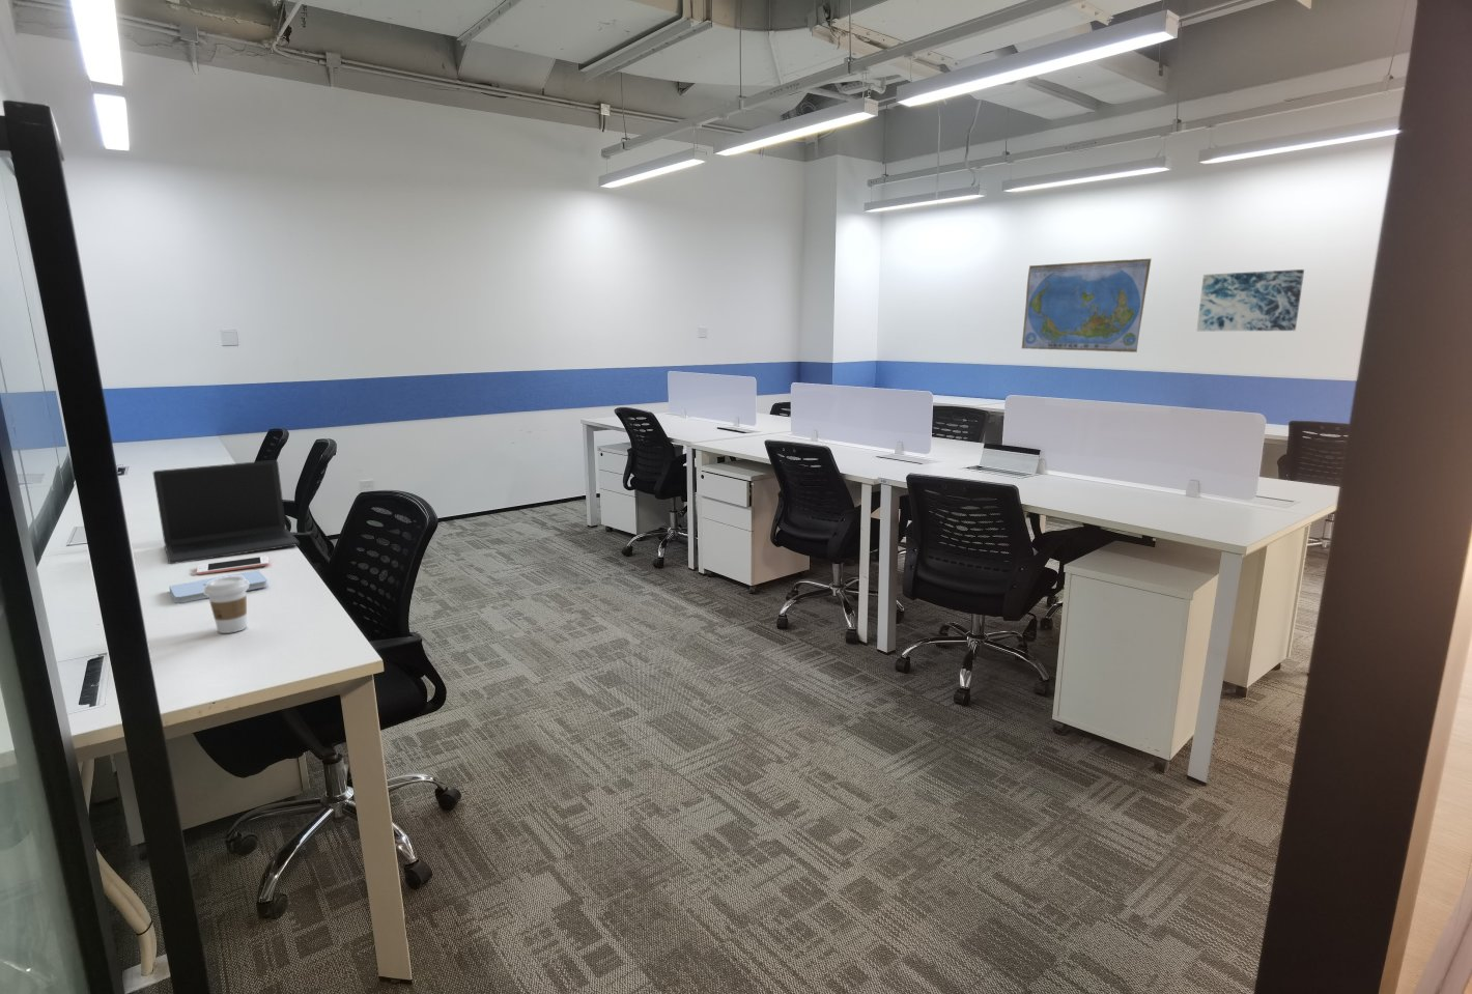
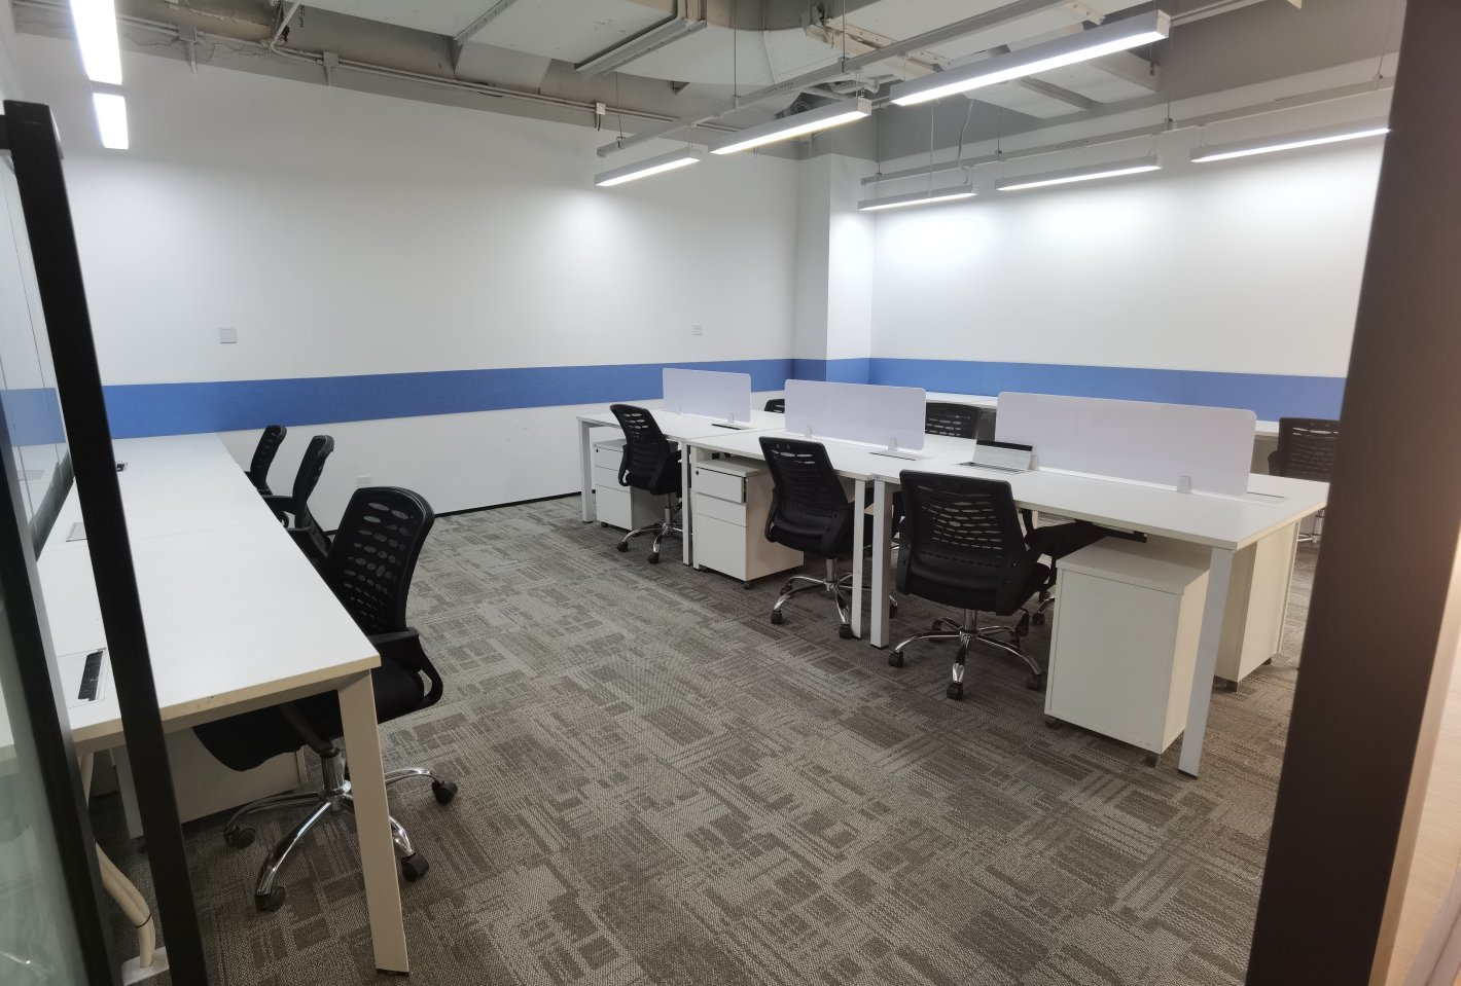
- cell phone (233, 565)
- coffee cup (230, 605)
- notepad (216, 578)
- laptop (227, 508)
- world map (1082, 307)
- wall art (1248, 302)
